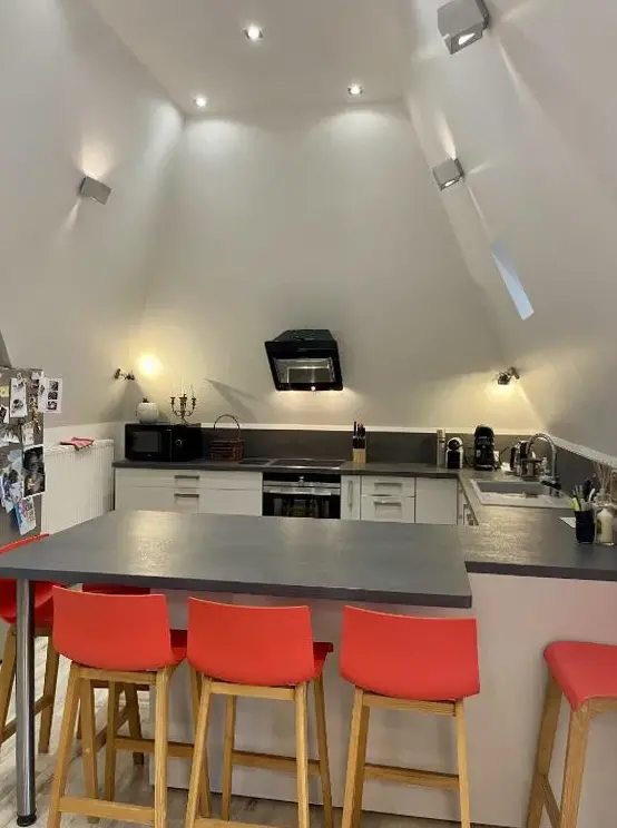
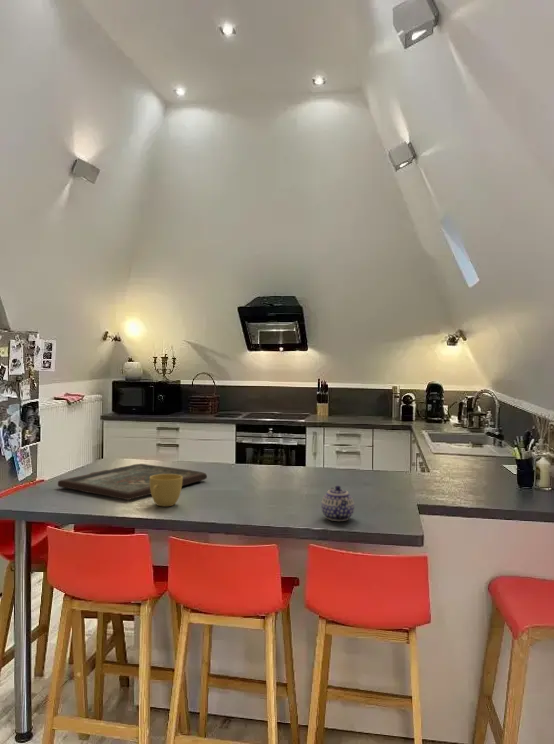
+ teapot (337, 502)
+ cup (163, 491)
+ board game (134, 479)
